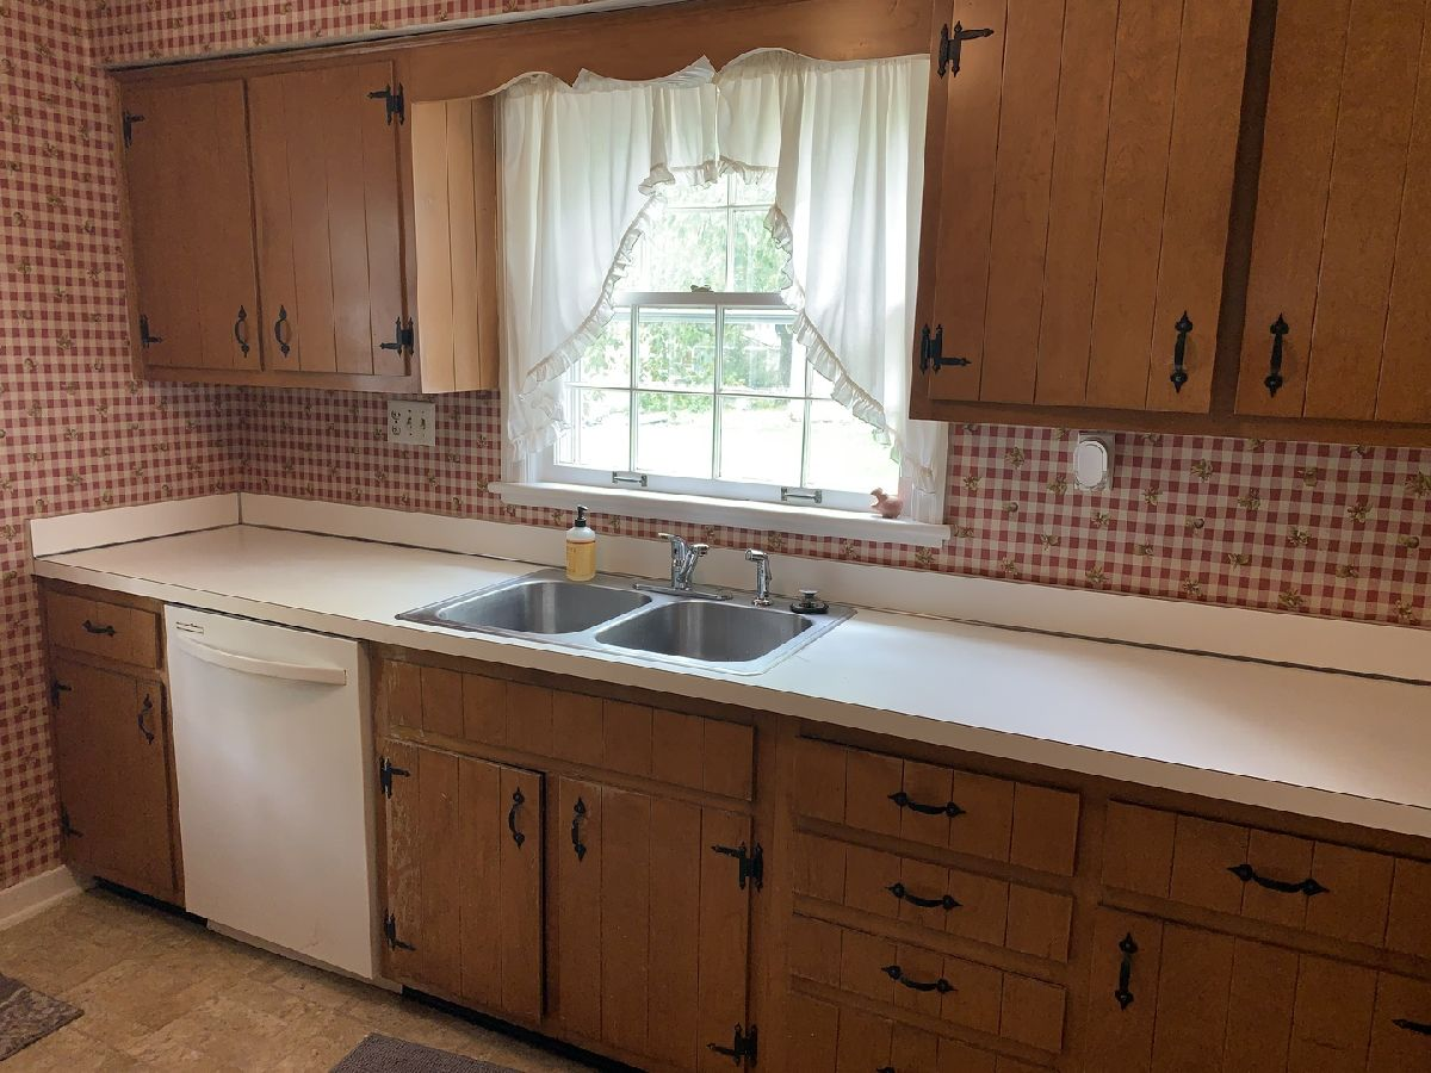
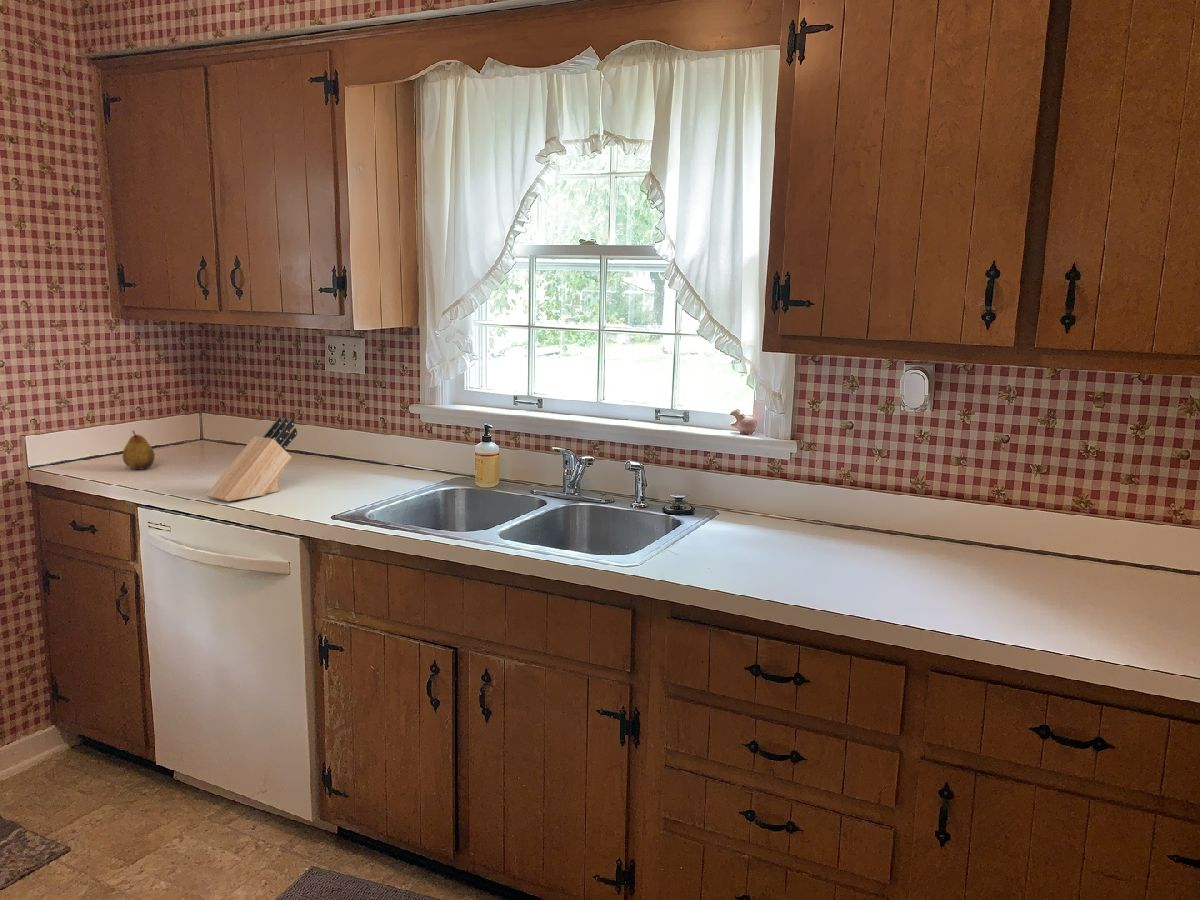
+ fruit (138, 448)
+ knife block (255, 456)
